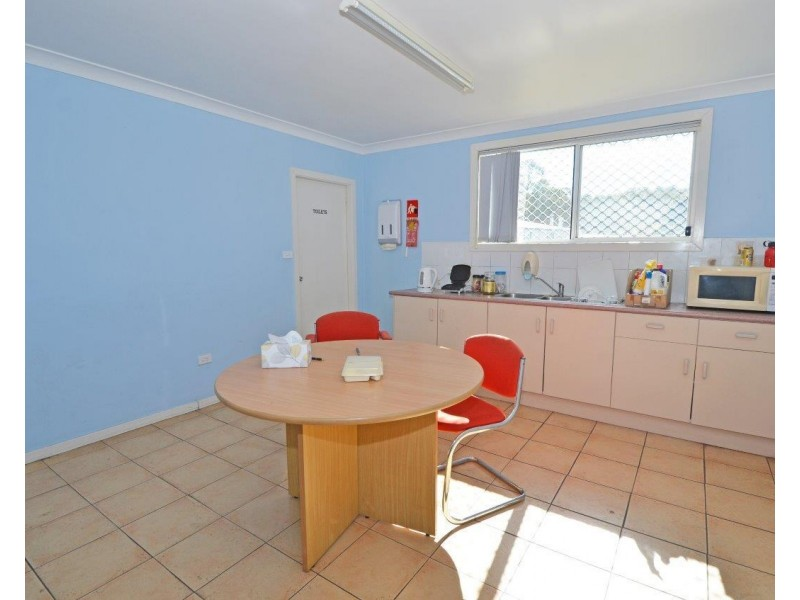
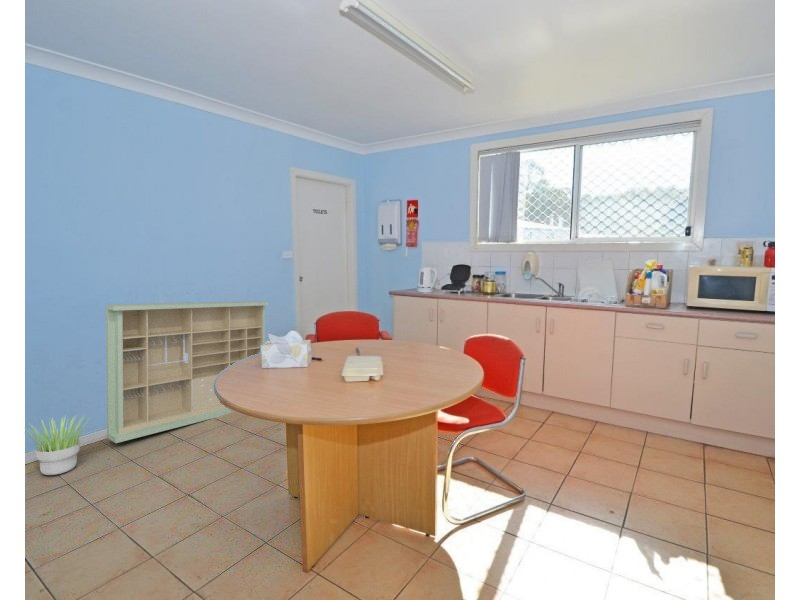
+ storage cabinet (195, 360)
+ potted plant (58, 446)
